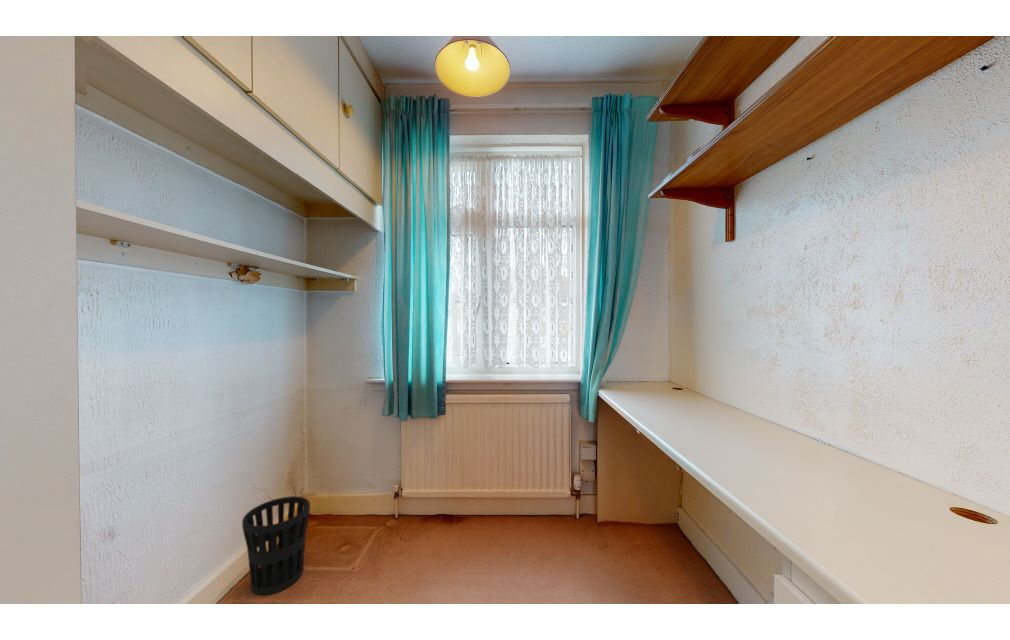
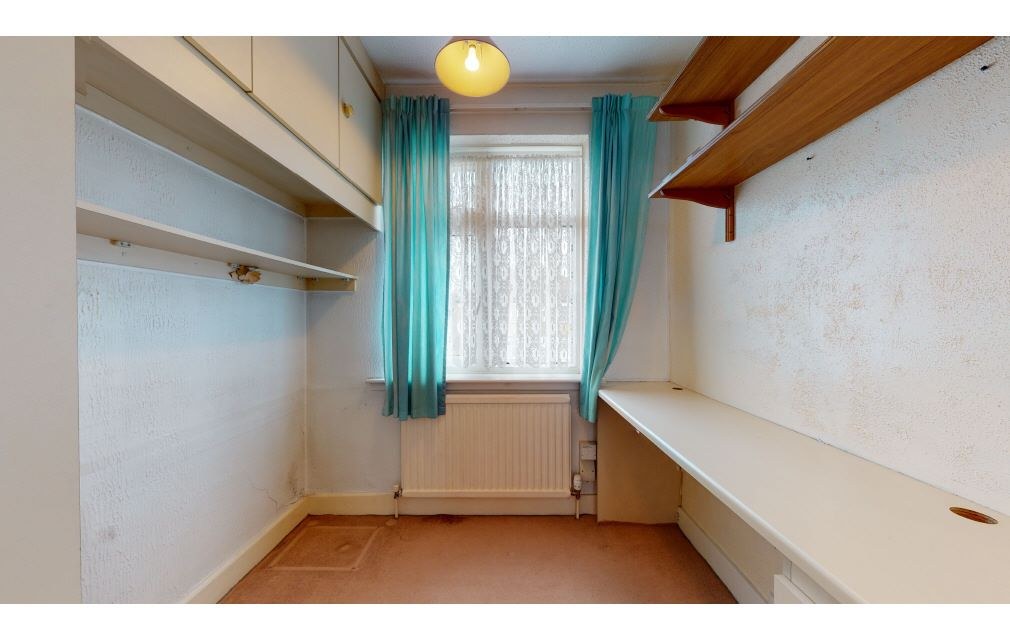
- wastebasket (278, 543)
